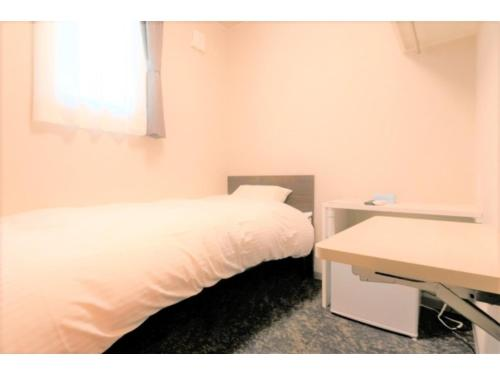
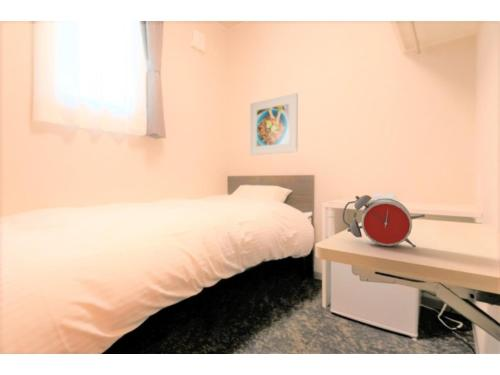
+ alarm clock (380, 219)
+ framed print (272, 126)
